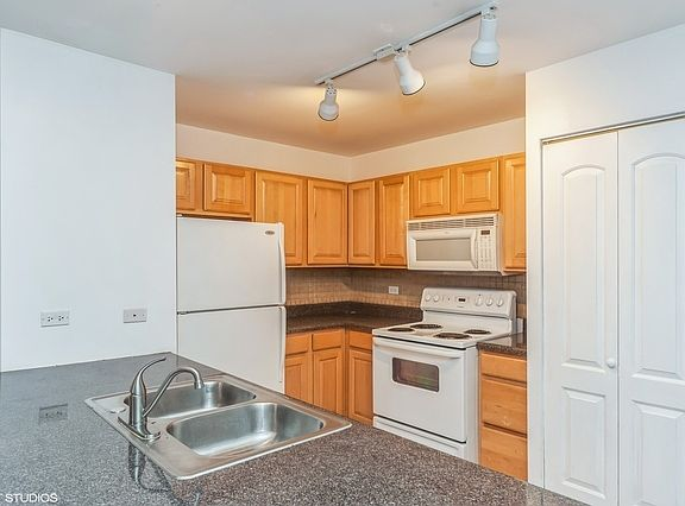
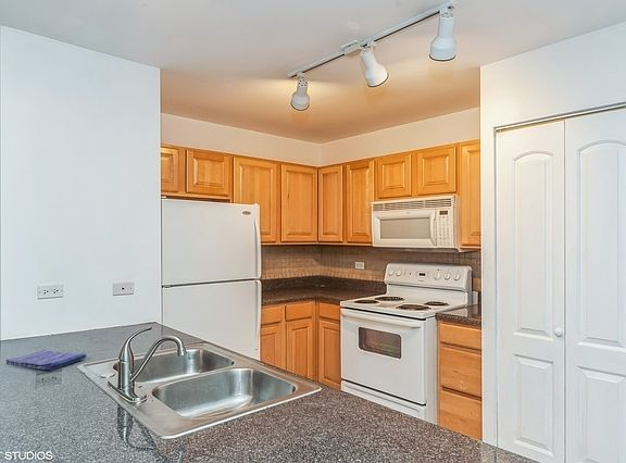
+ dish towel (47, 358)
